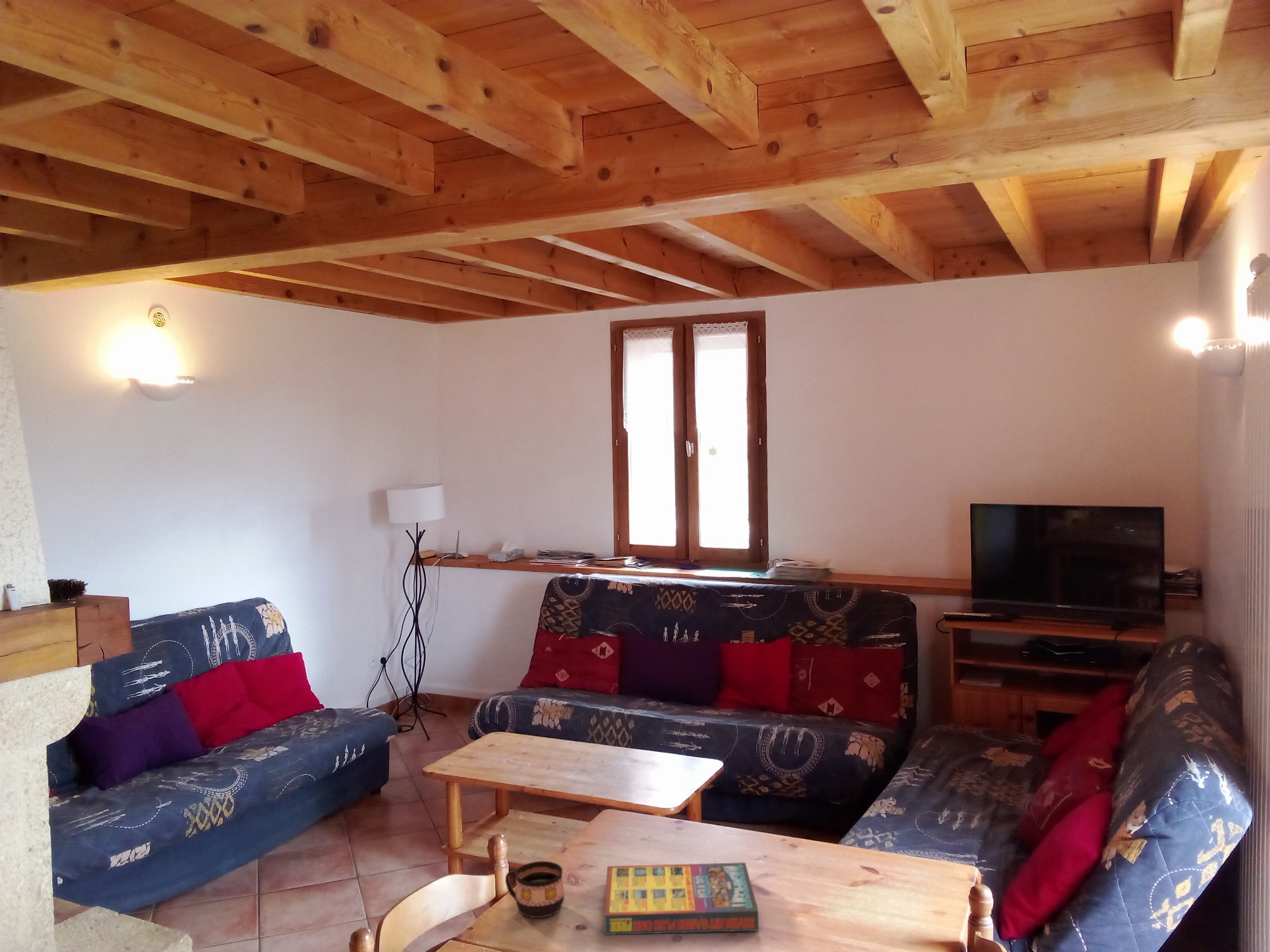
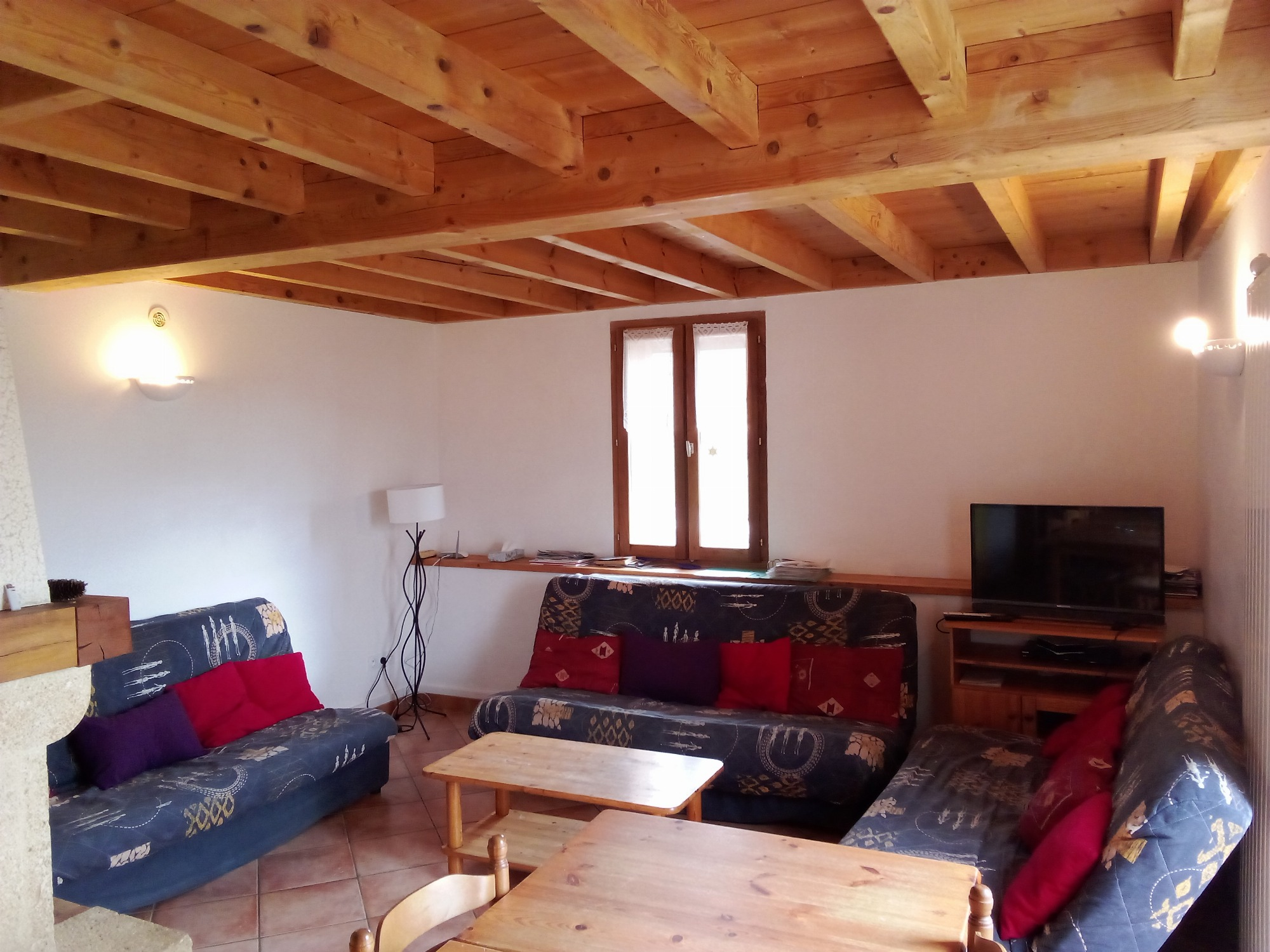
- cup (538, 889)
- game compilation box (679, 896)
